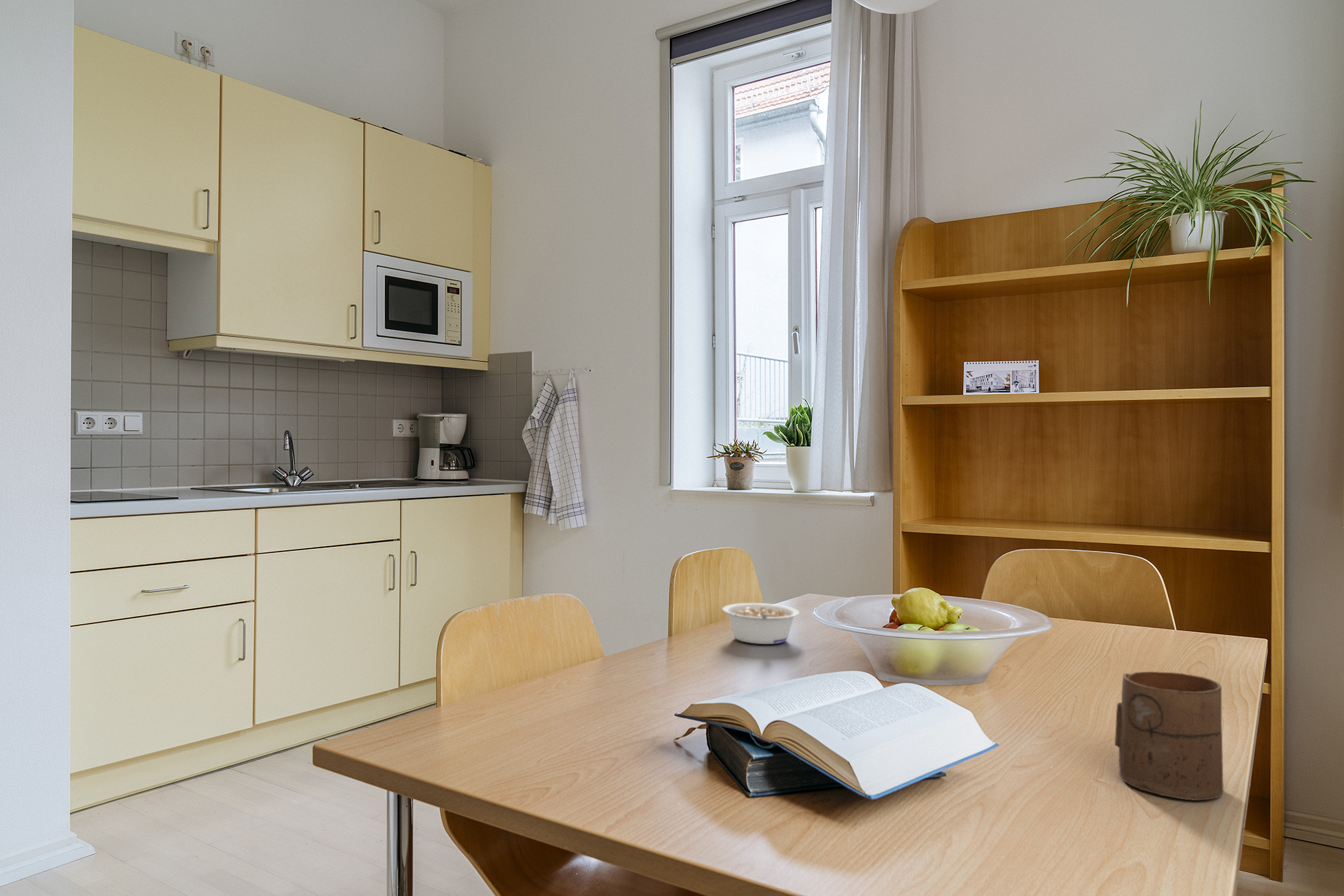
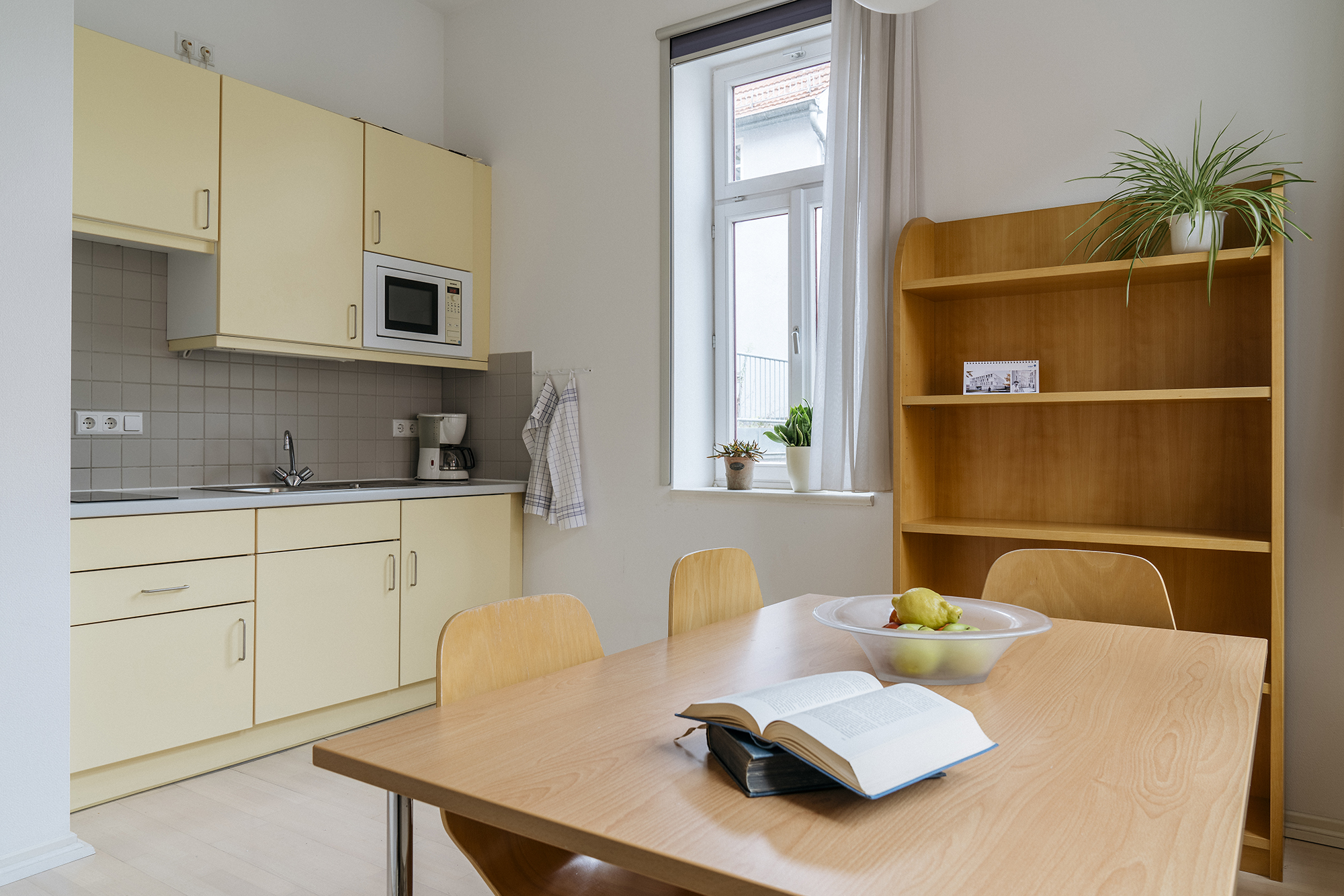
- legume (762, 621)
- cup (1168, 731)
